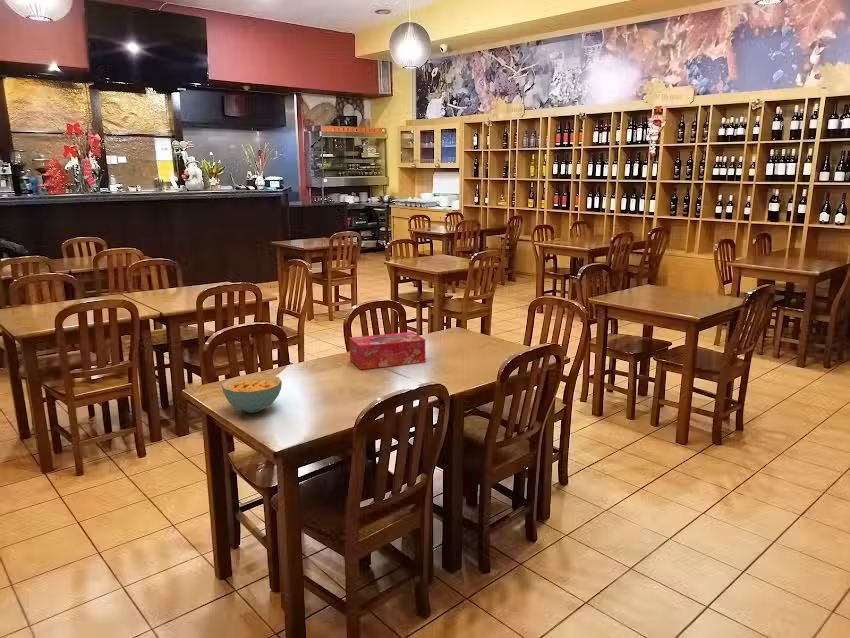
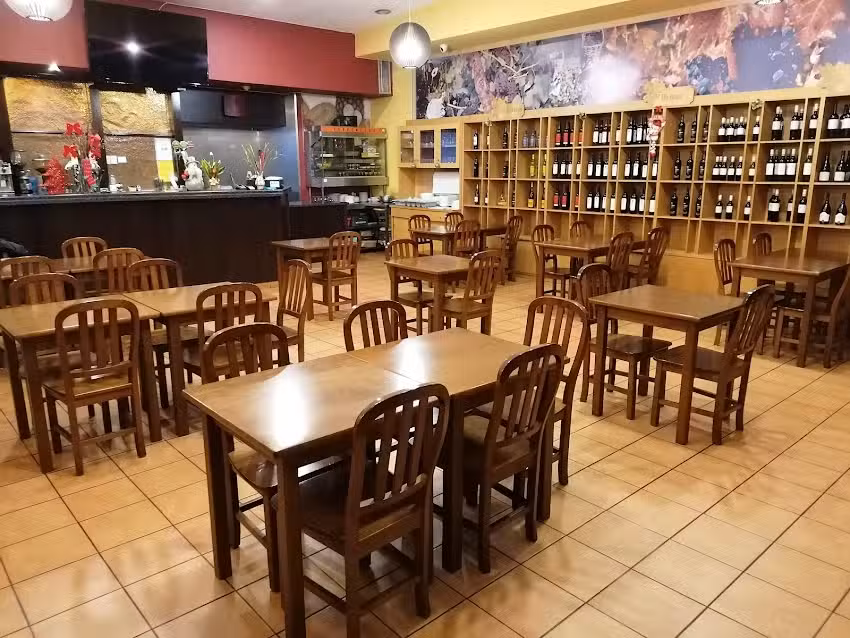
- cereal bowl (252, 396)
- tissue box (387, 349)
